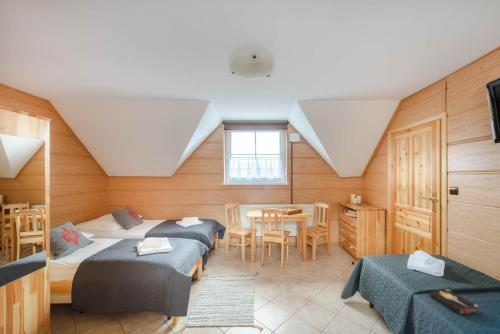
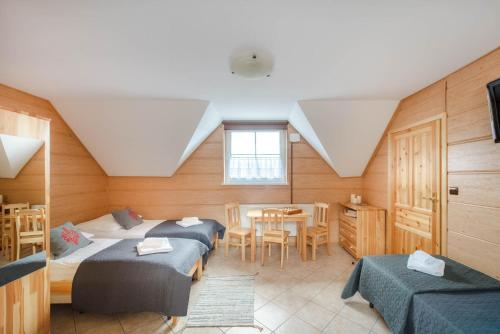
- hardback book (453, 301)
